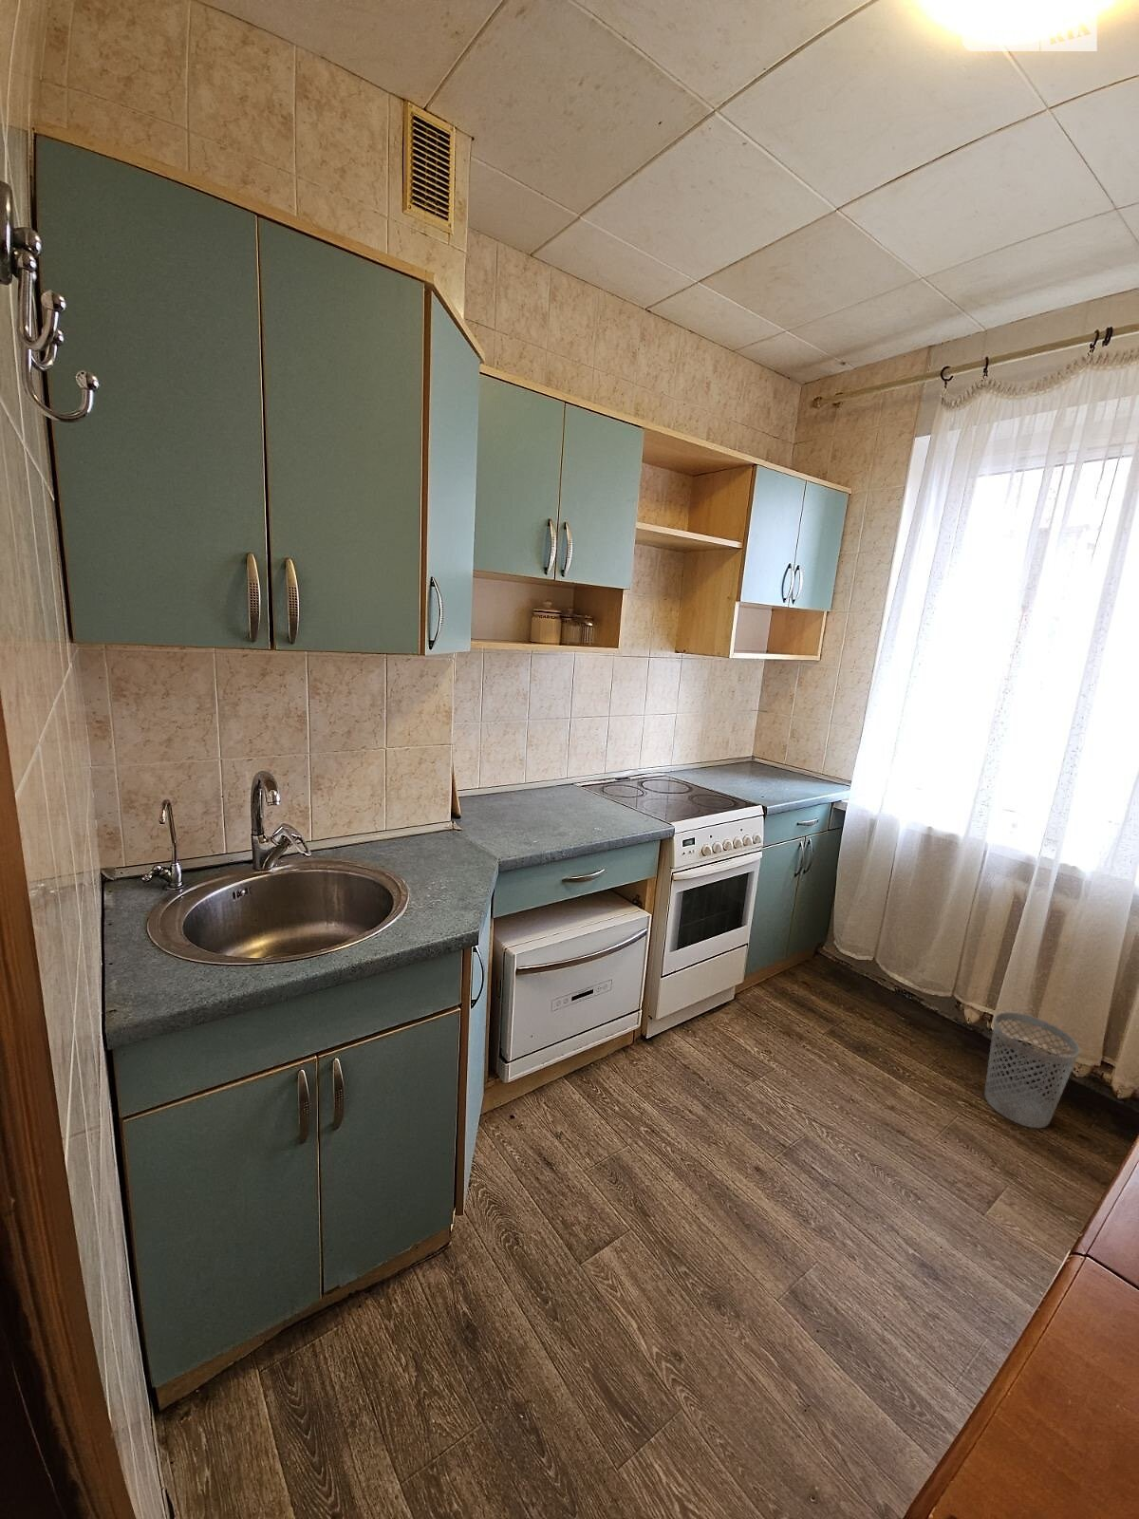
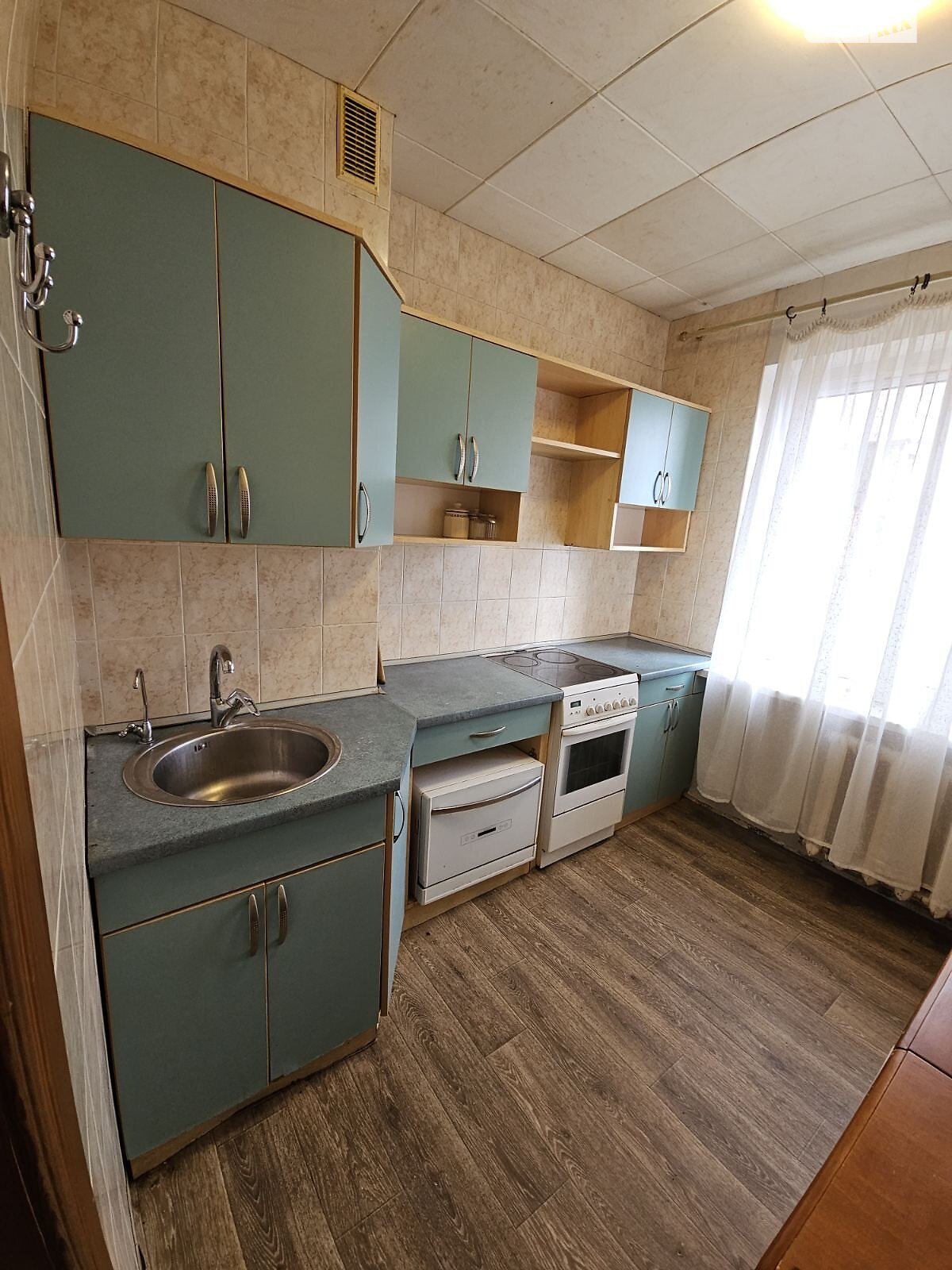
- wastebasket (1024, 1070)
